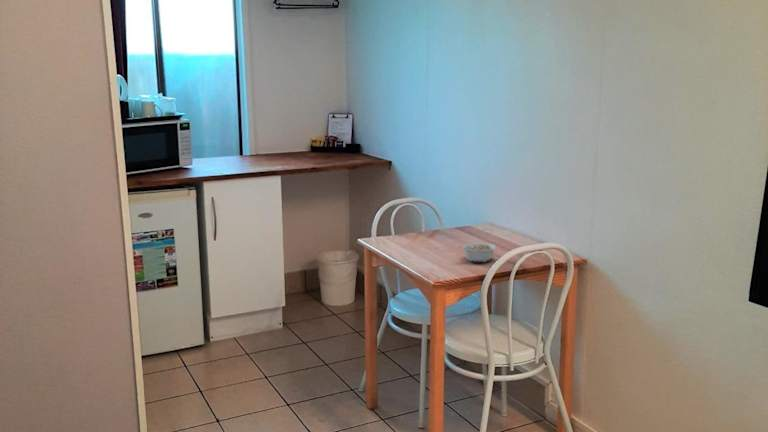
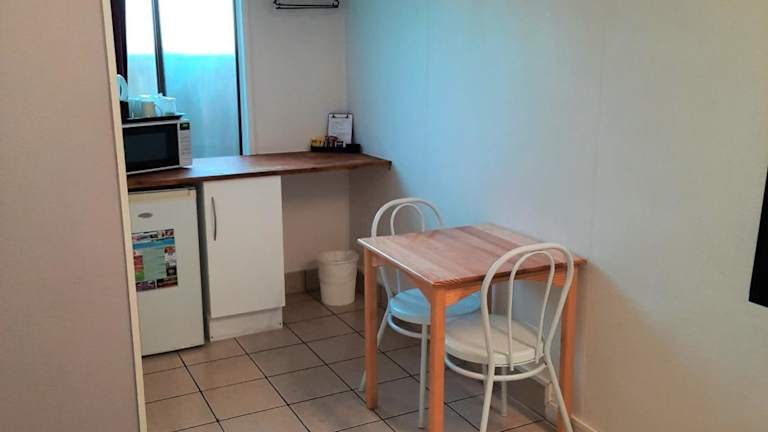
- legume (478, 251)
